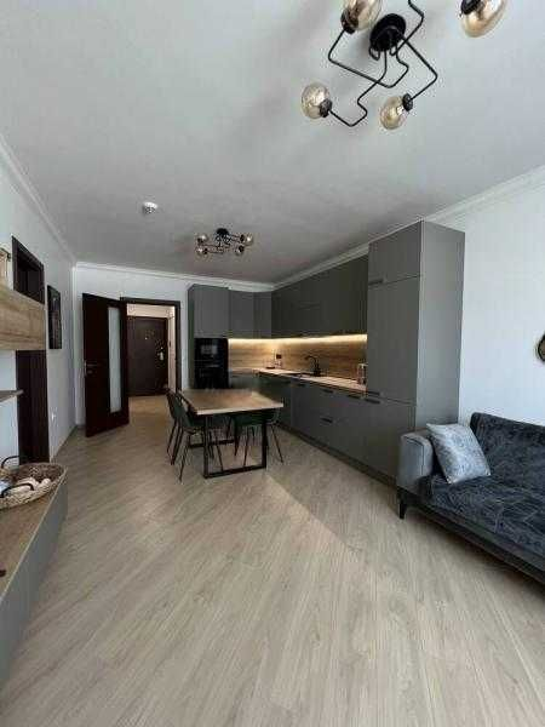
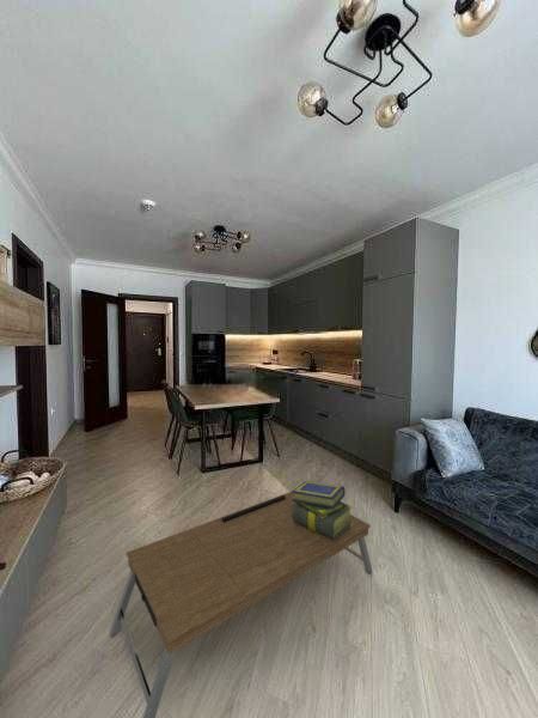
+ stack of books (319, 501)
+ coffee table (257, 566)
